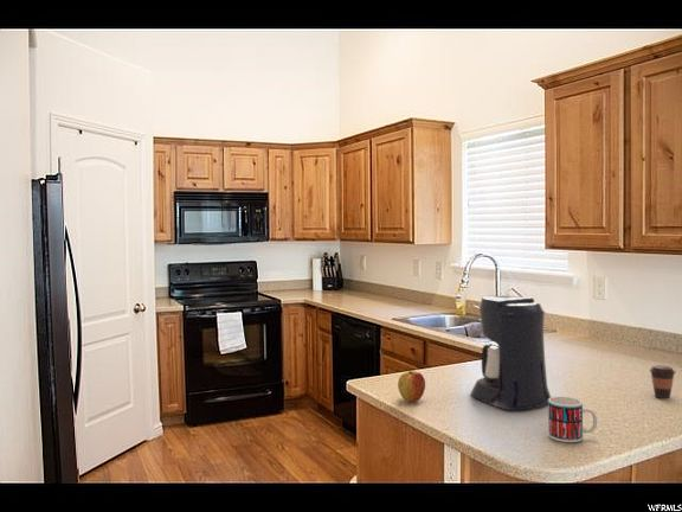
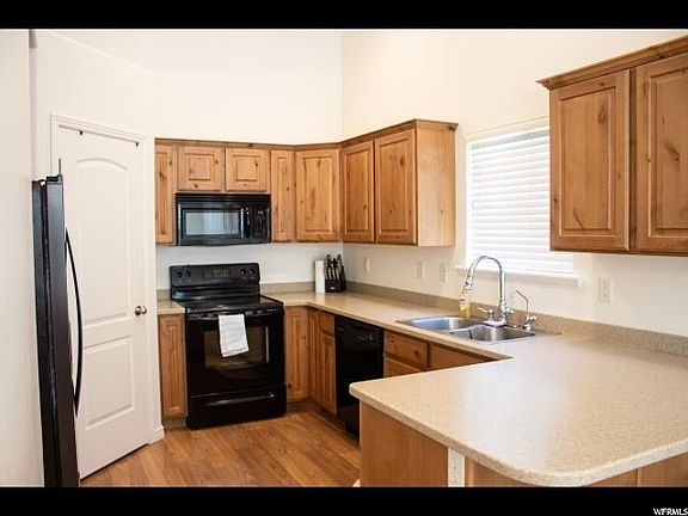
- mug (571, 418)
- coffee cup (662, 382)
- coffee maker (508, 348)
- apple (411, 385)
